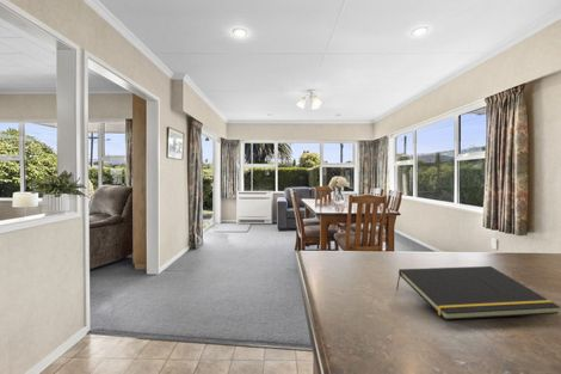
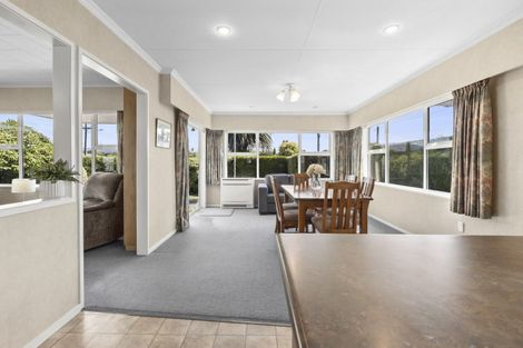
- notepad (470, 288)
